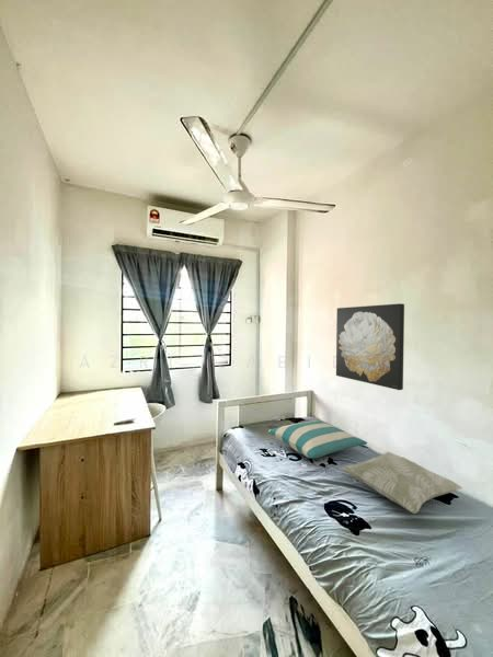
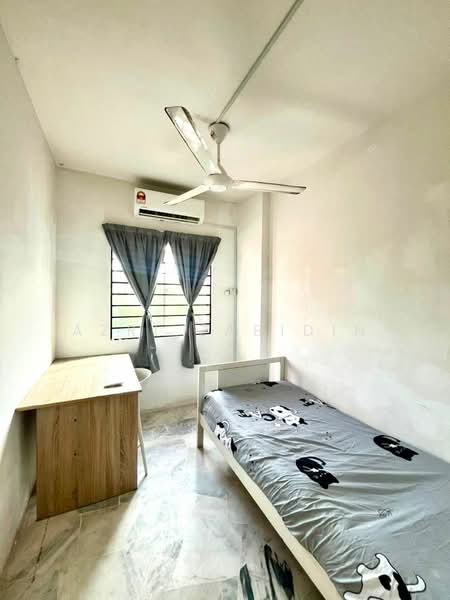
- wall art (366, 344)
- decorative pillow (398, 476)
- pillow (314, 437)
